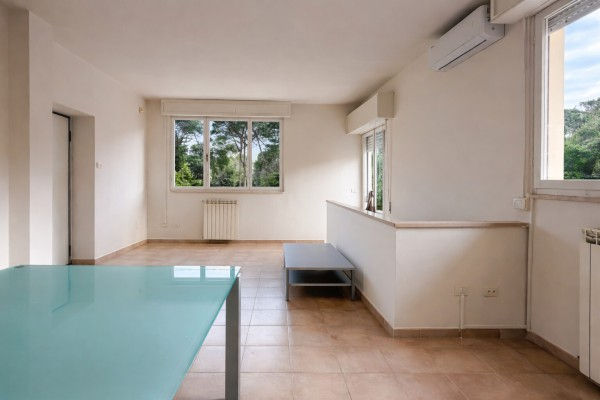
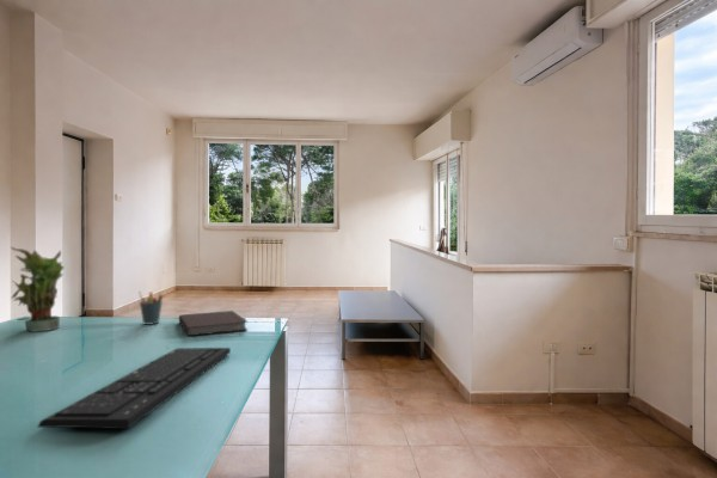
+ potted plant (35, 288)
+ keyboard (155, 378)
+ pen holder (151, 306)
+ notebook (212, 321)
